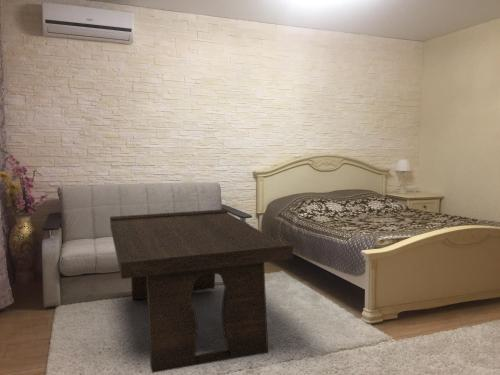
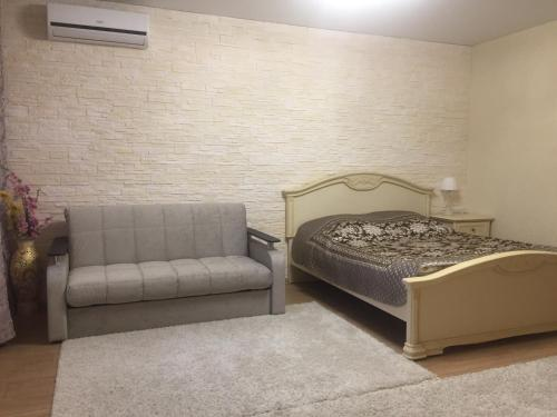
- coffee table (188, 275)
